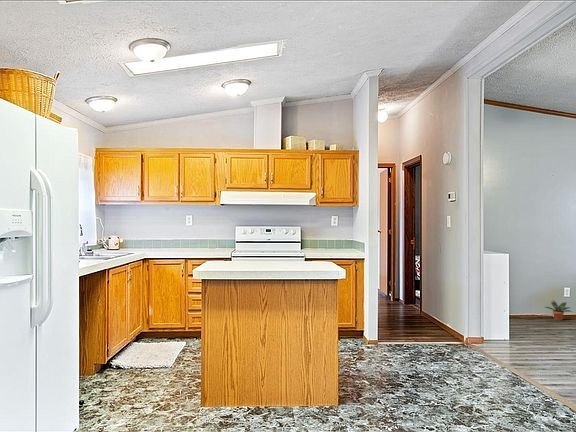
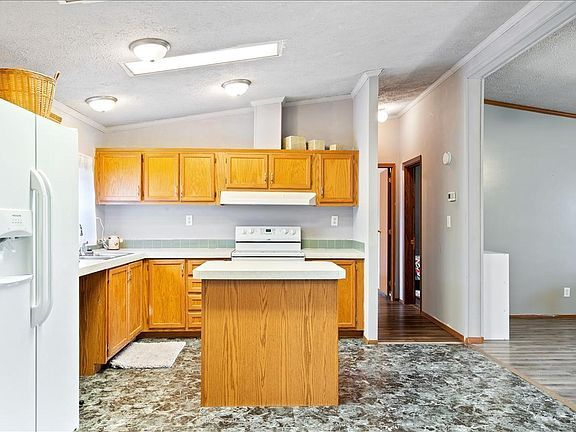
- potted plant (558, 309)
